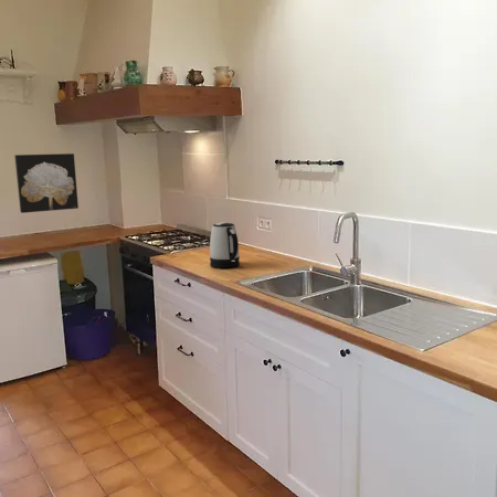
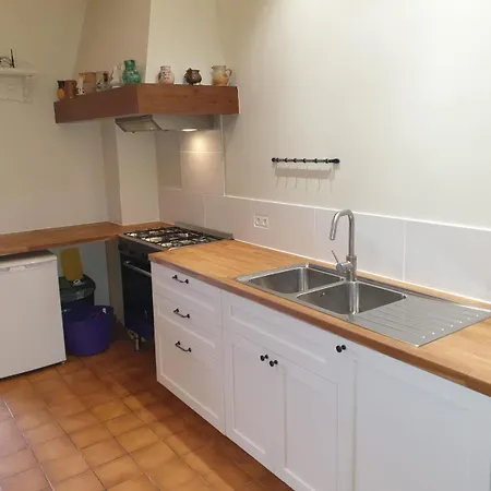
- kettle (225, 244)
- wall art (47, 182)
